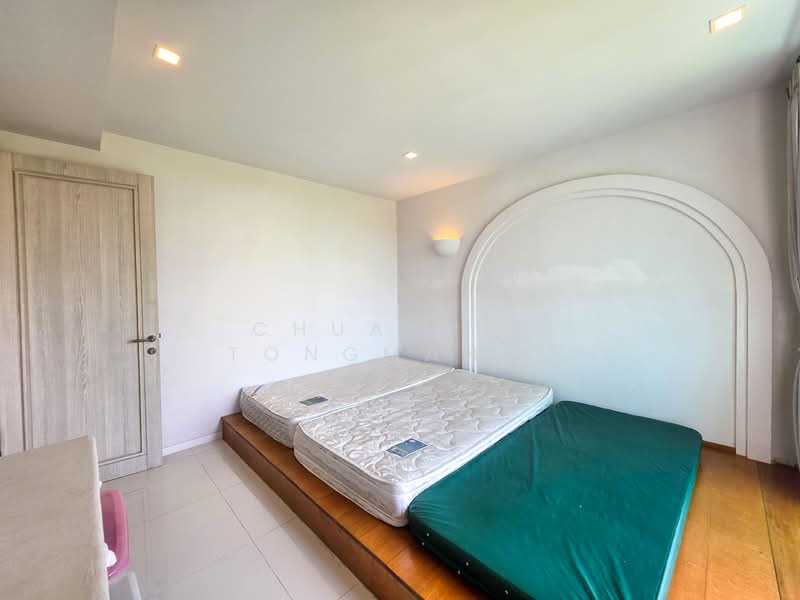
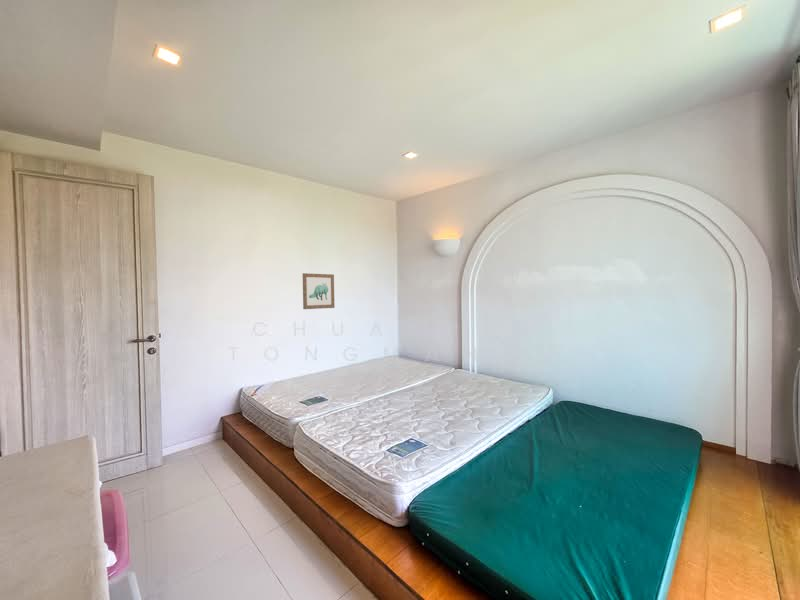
+ wall art (319, 291)
